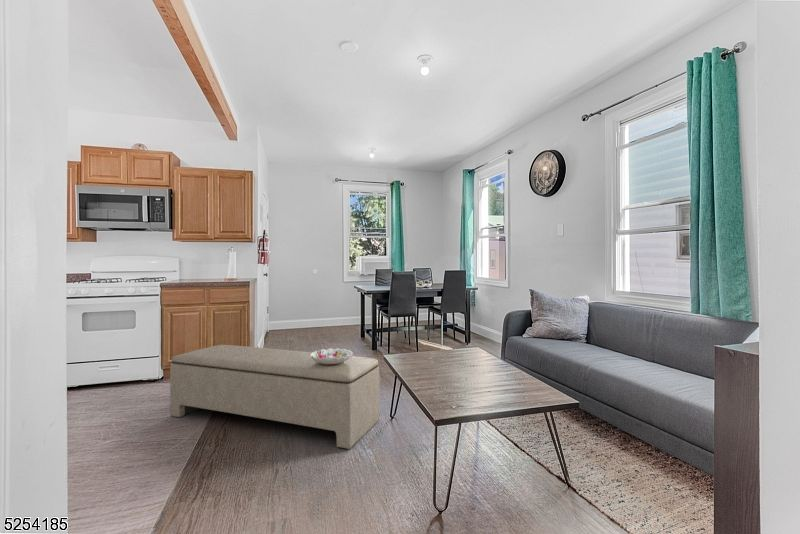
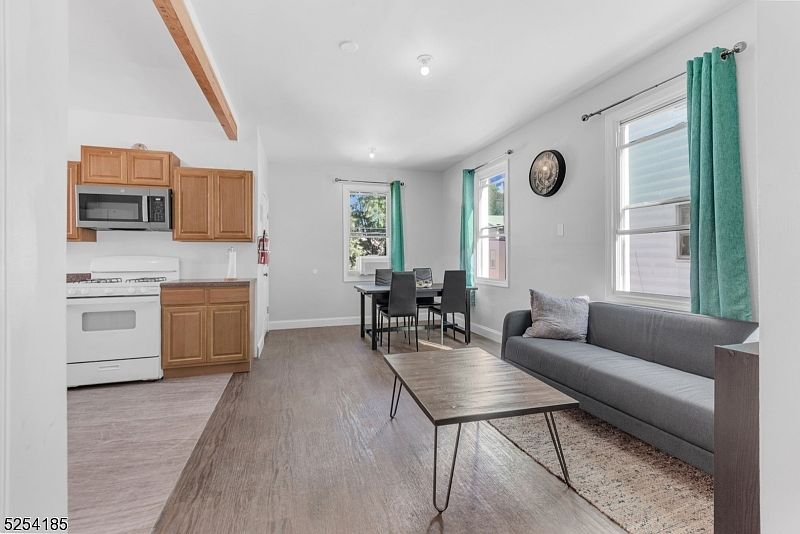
- bench (273, 386)
- decorative bowl (331, 357)
